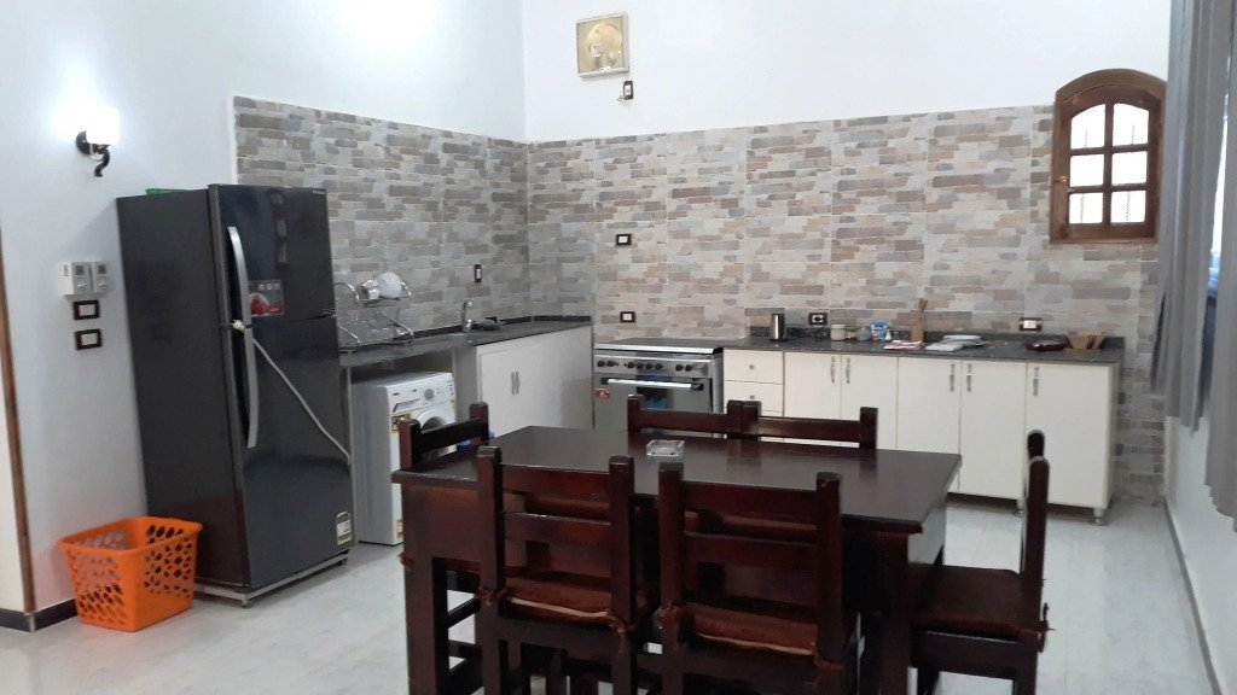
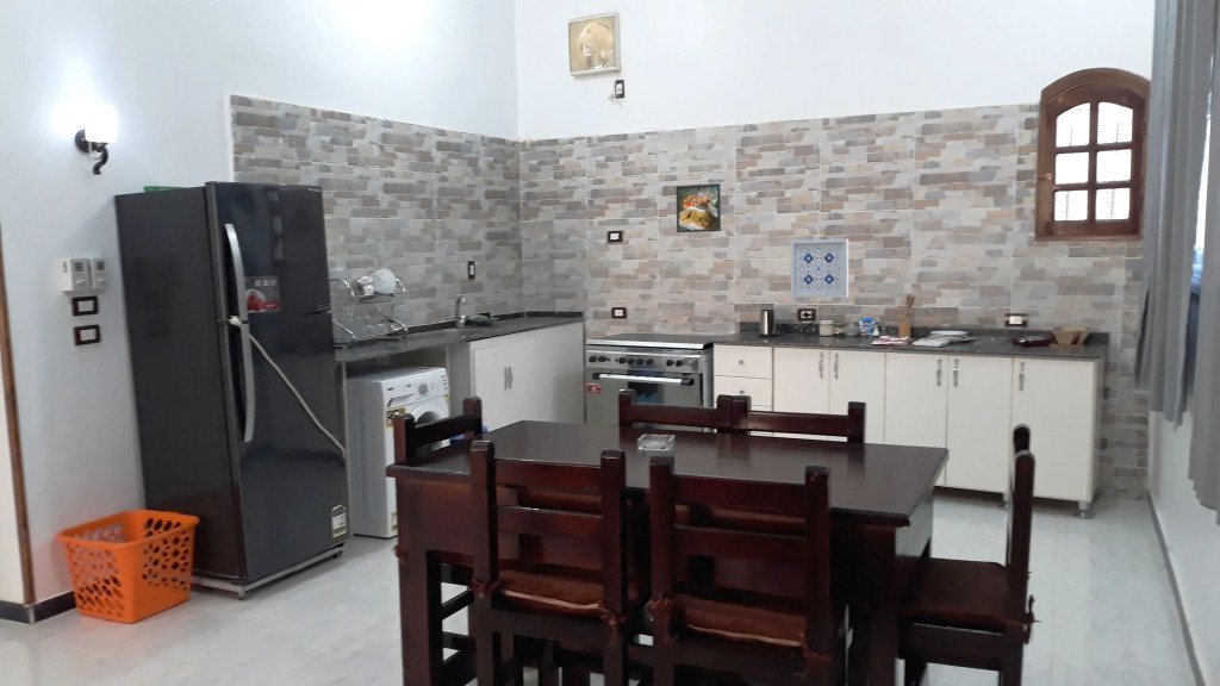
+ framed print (698, 208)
+ wall art (818, 268)
